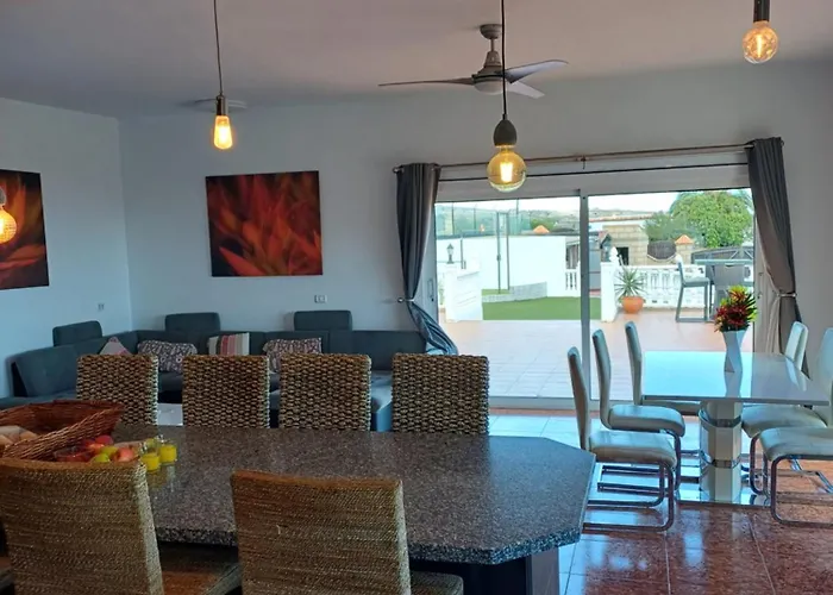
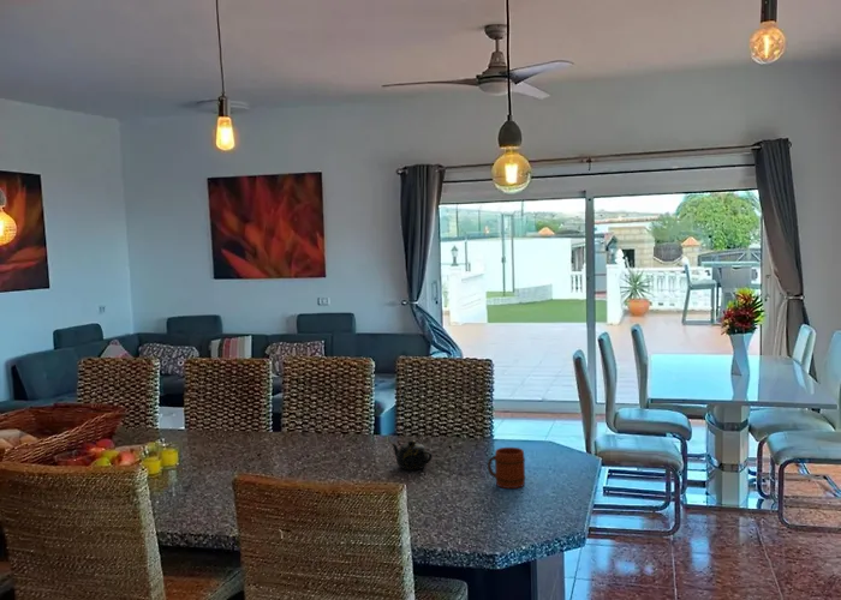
+ teapot (411, 452)
+ mug (506, 467)
